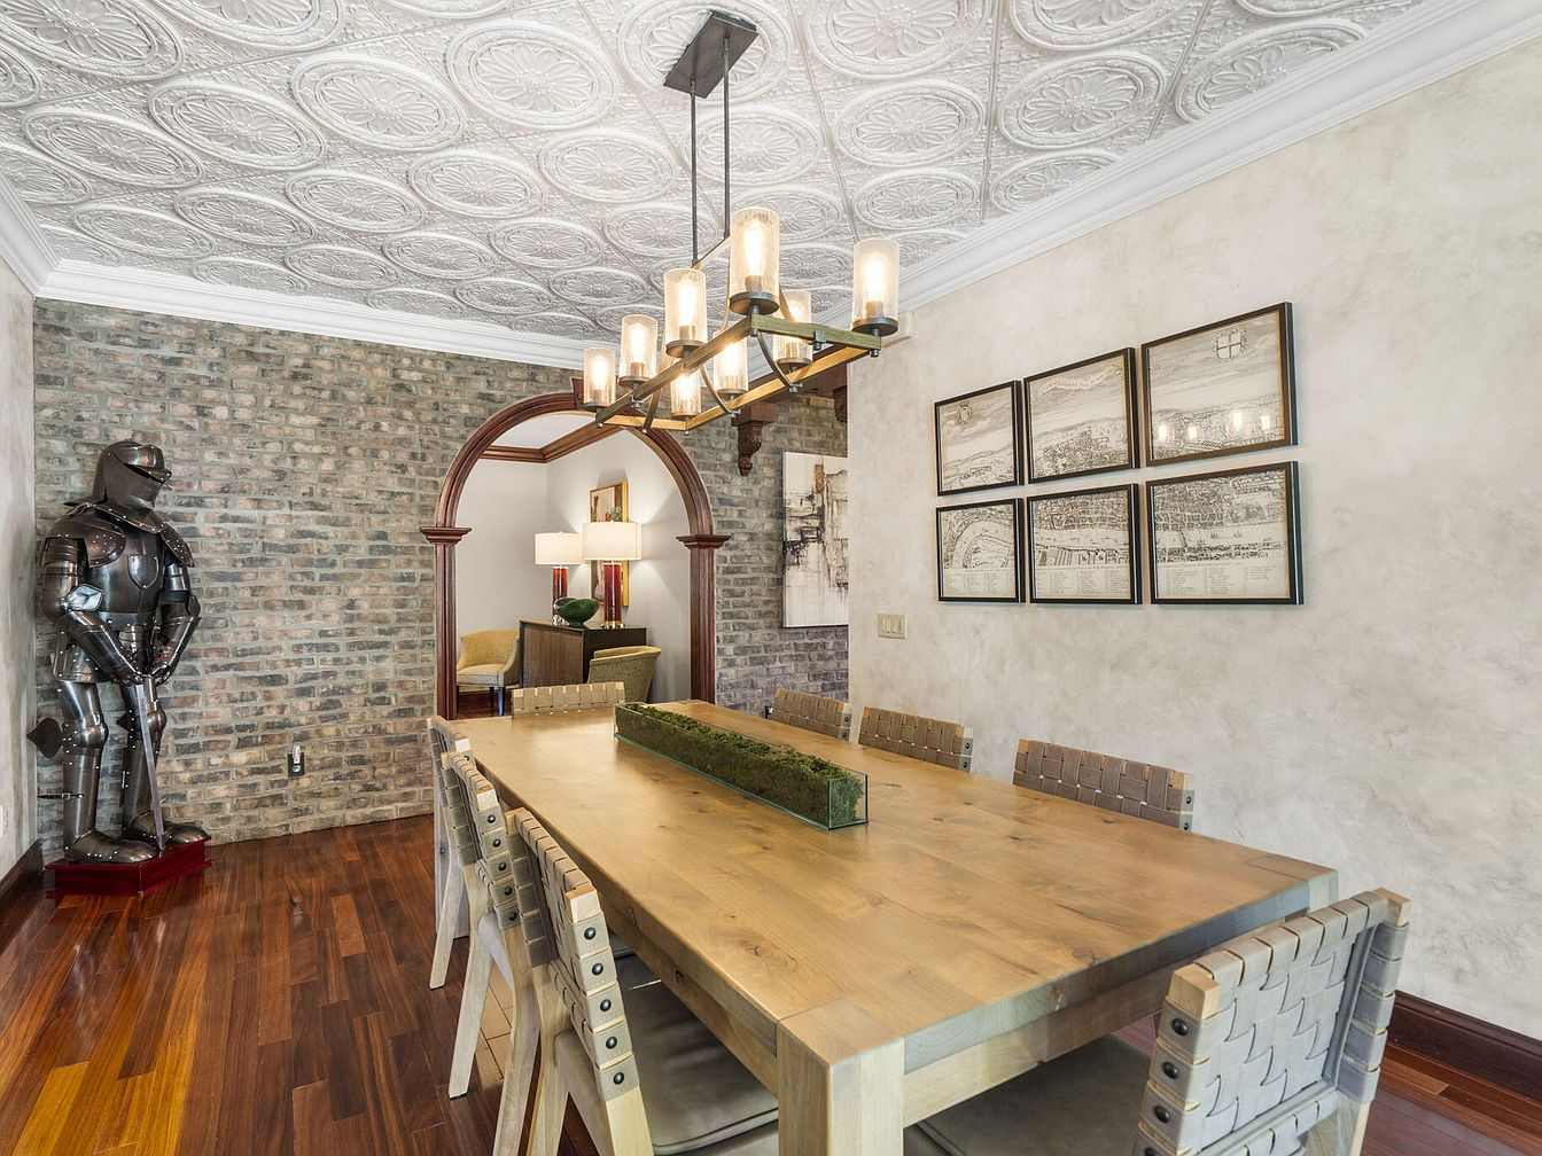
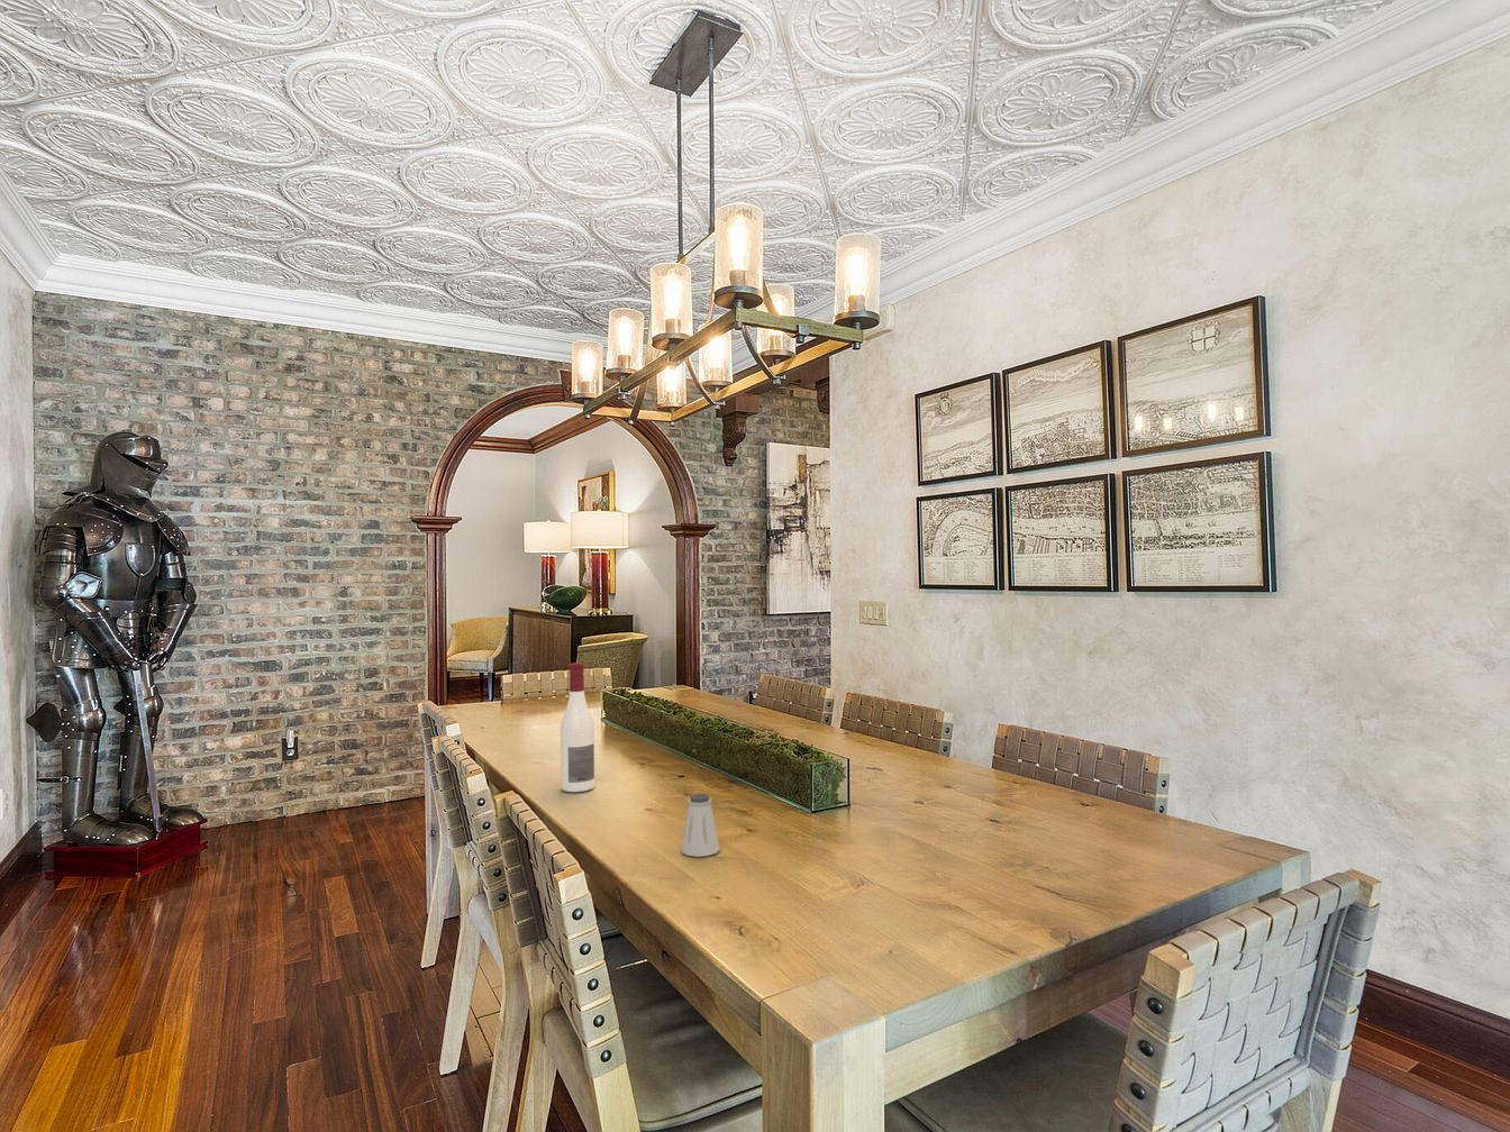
+ saltshaker (700, 822)
+ alcohol (577, 725)
